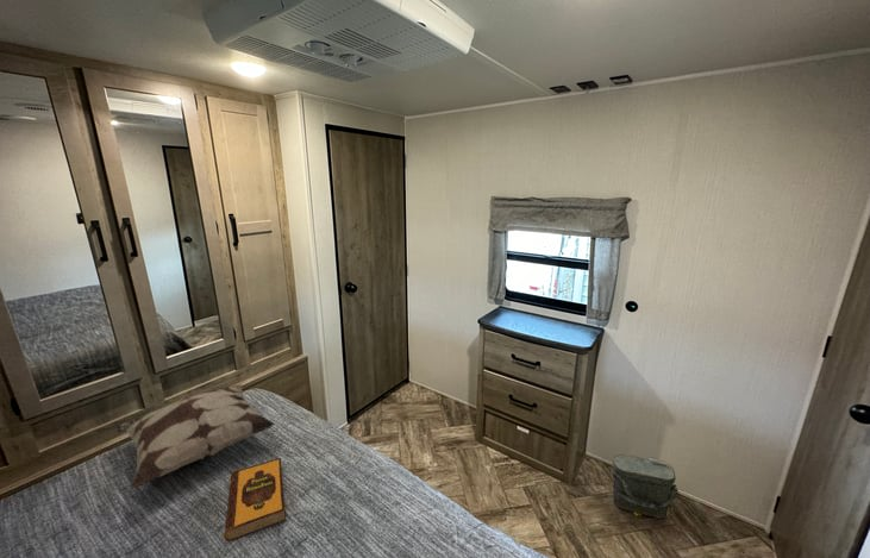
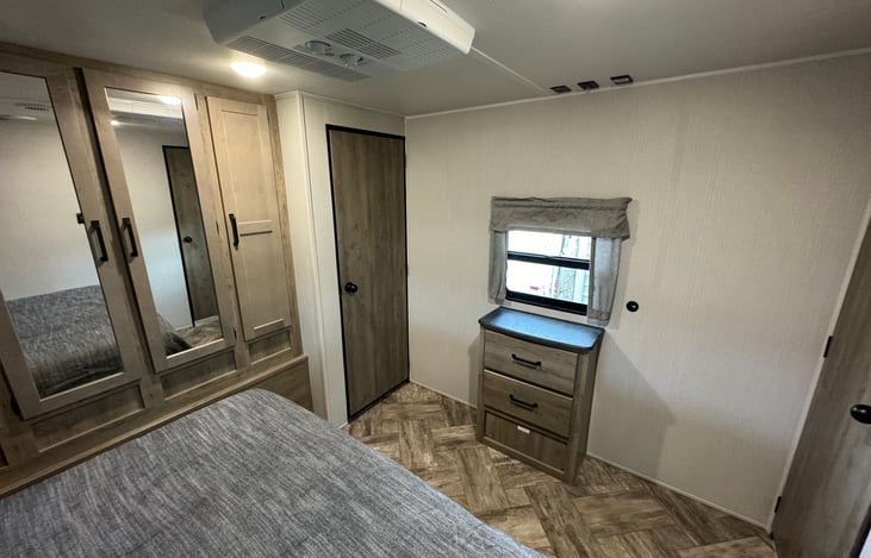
- hardback book (256, 495)
- bag (641, 488)
- decorative pillow (195, 425)
